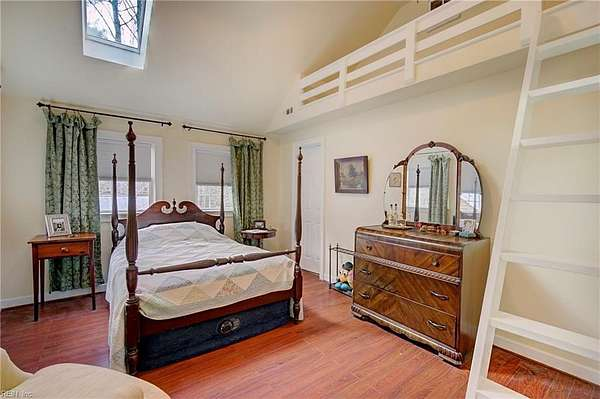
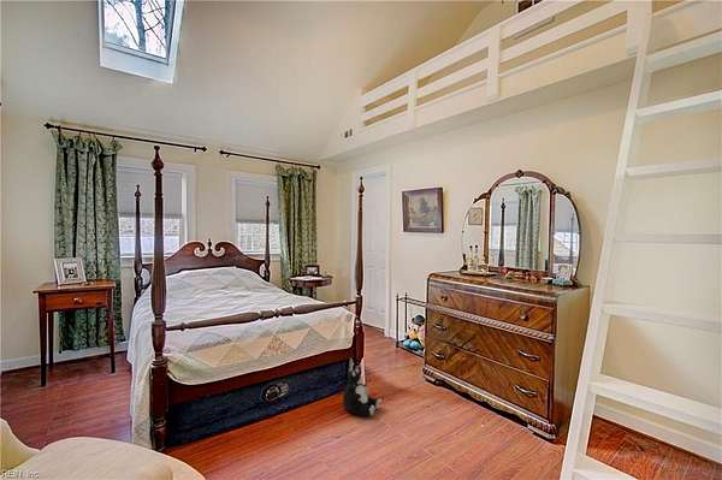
+ plush toy (360, 390)
